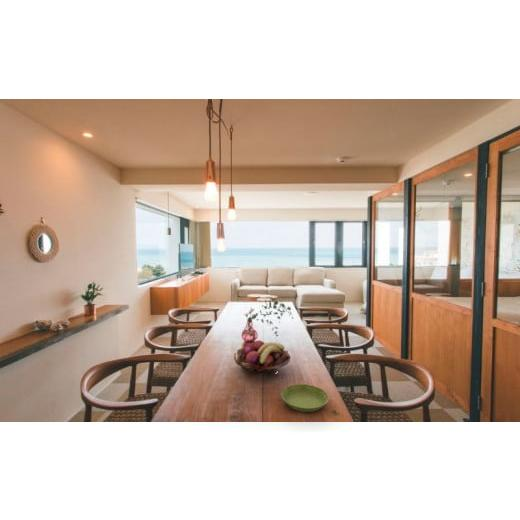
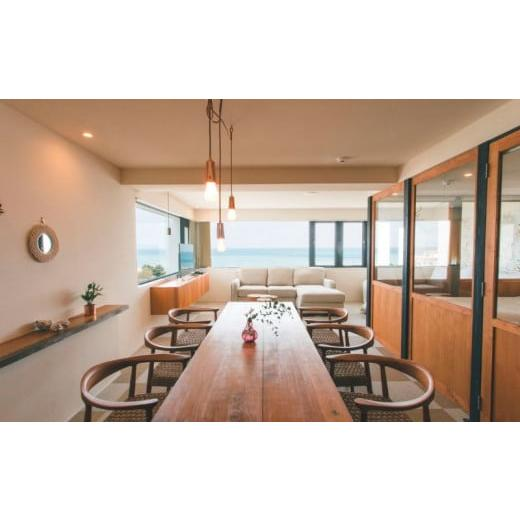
- saucer (304, 398)
- fruit basket (262, 355)
